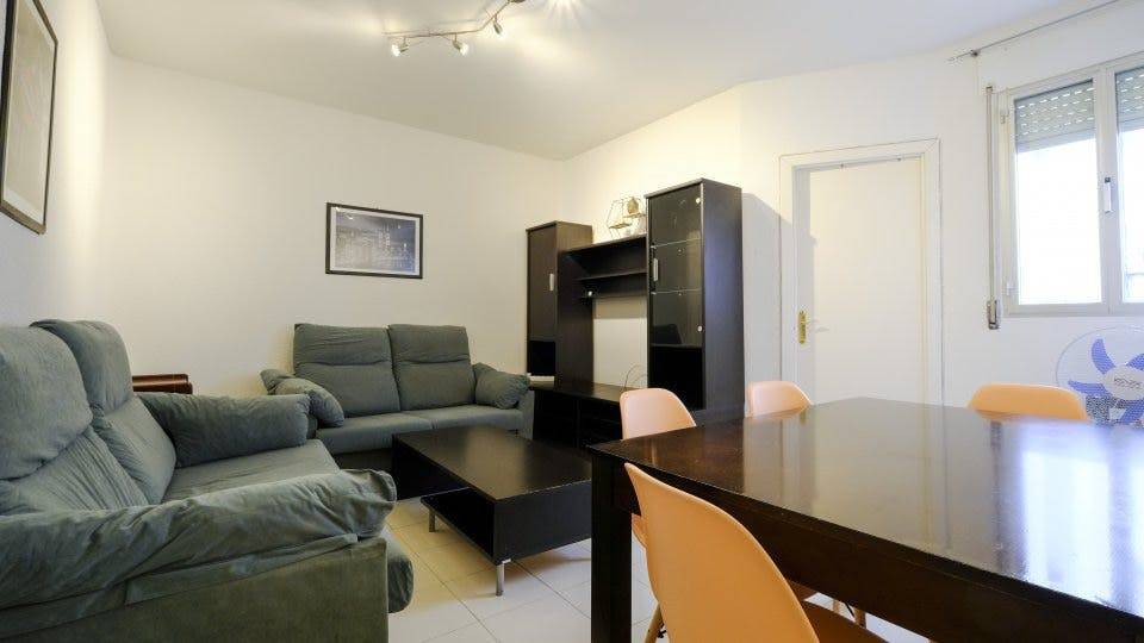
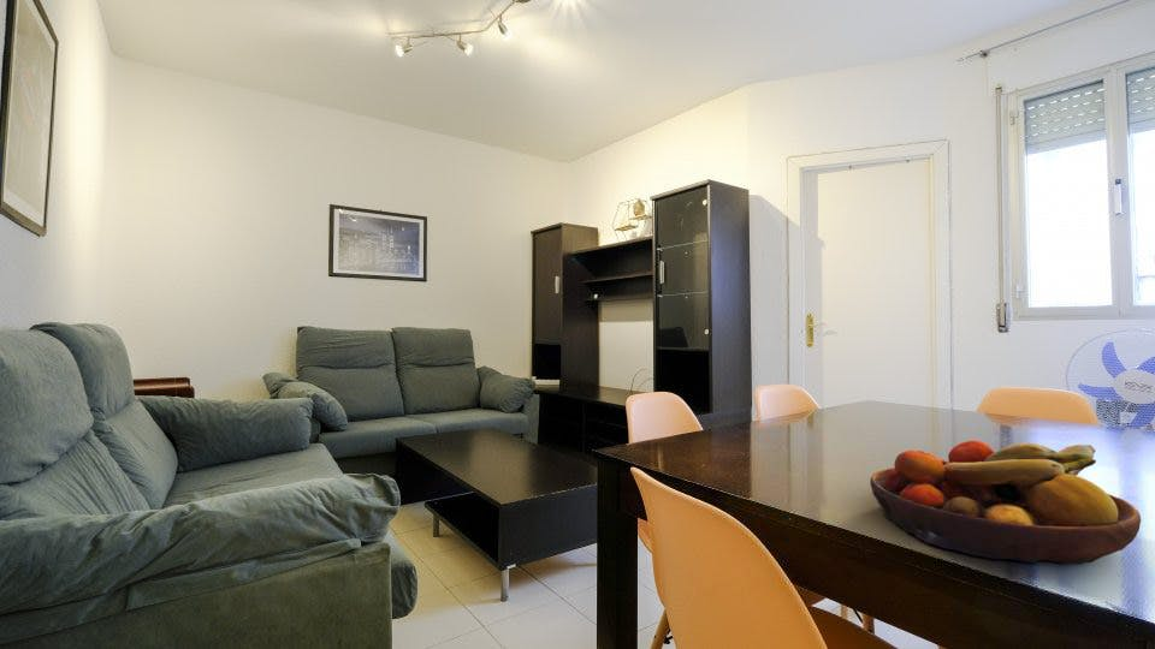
+ fruit bowl (988, 481)
